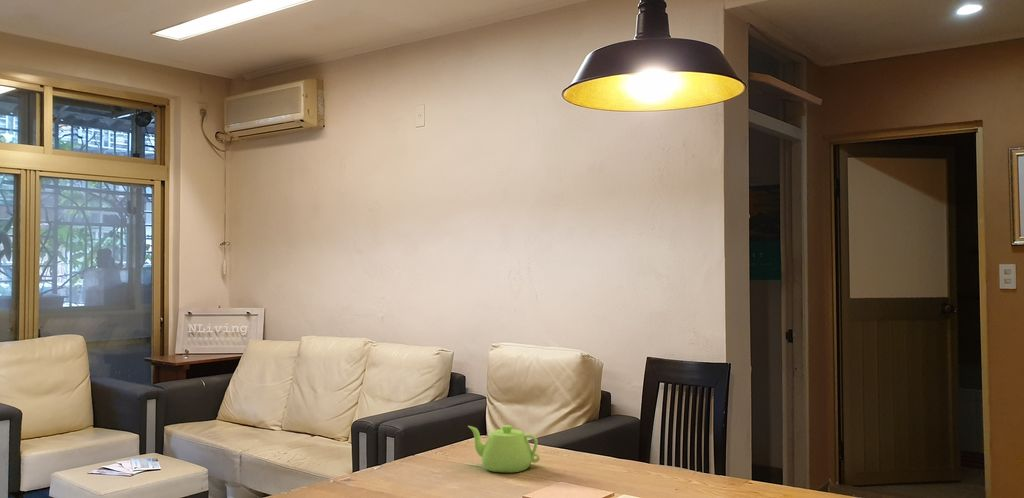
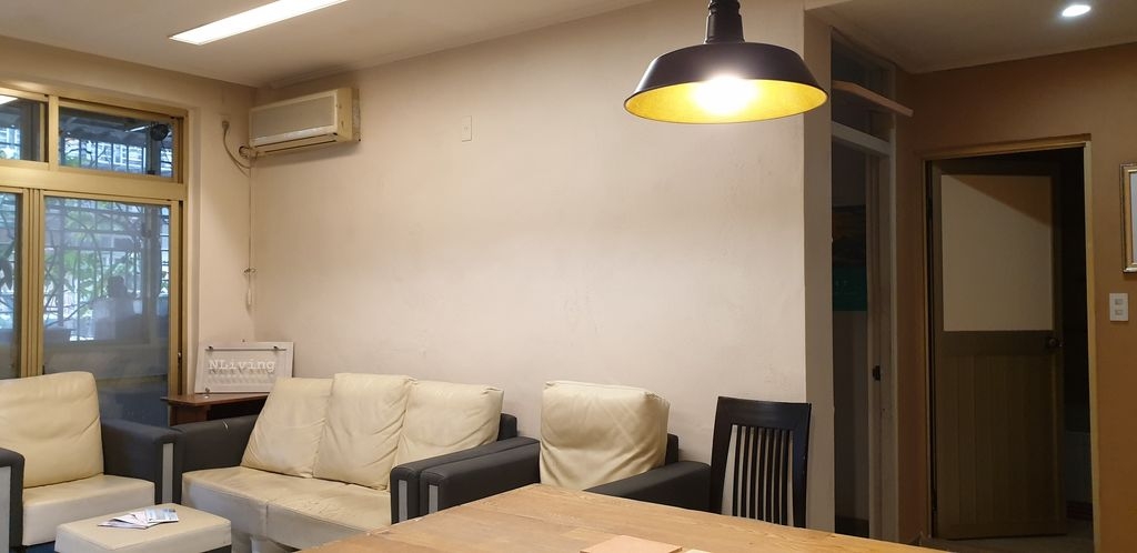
- teapot (503, 446)
